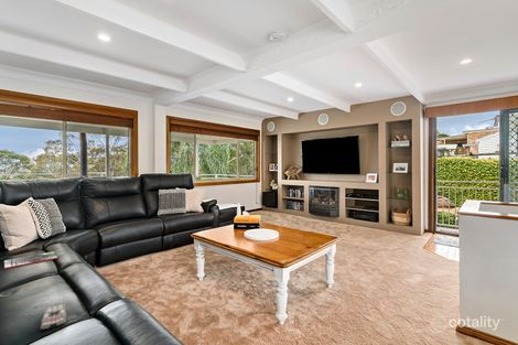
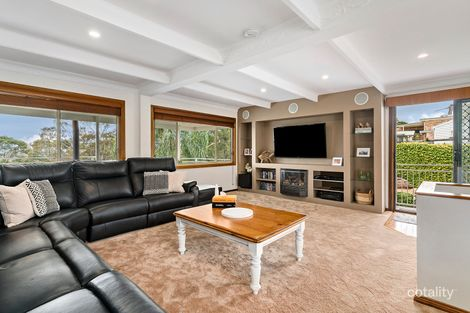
- magazine (31, 259)
- remote control (54, 315)
